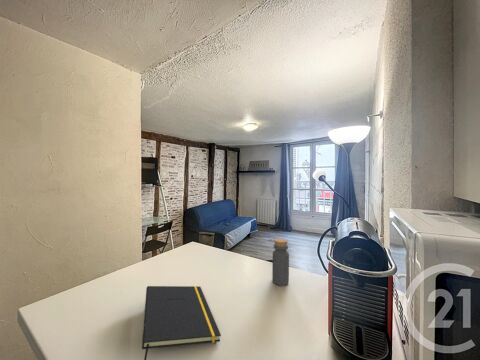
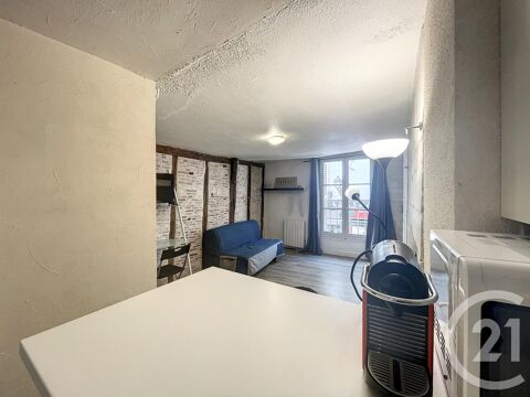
- bottle (280, 260)
- notepad (178, 309)
